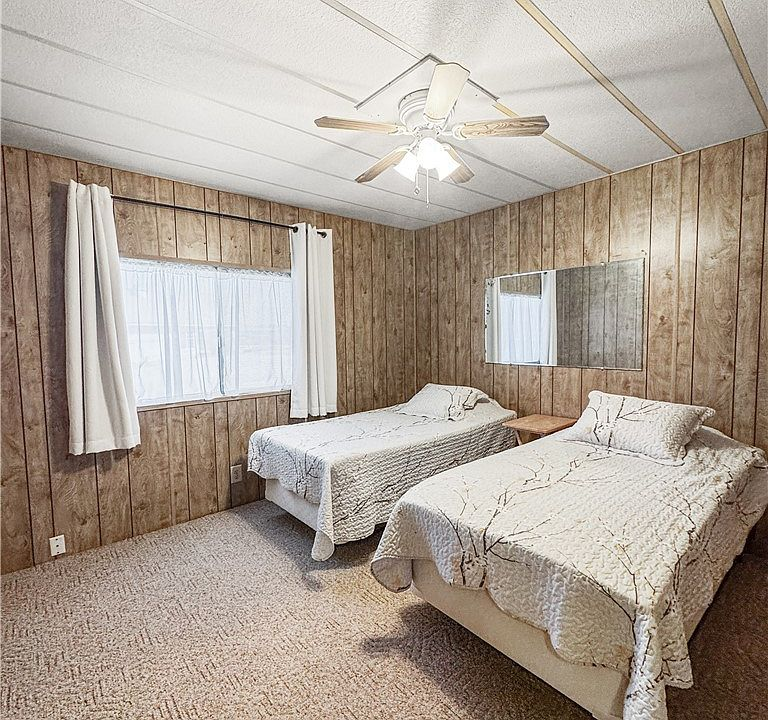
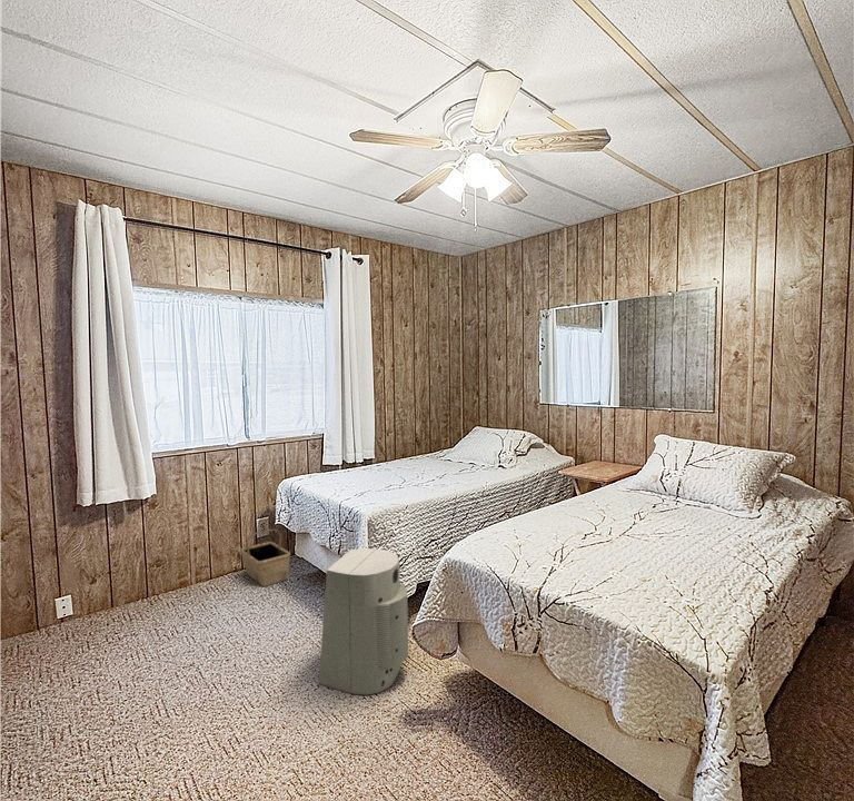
+ fan (367, 616)
+ basket (265, 554)
